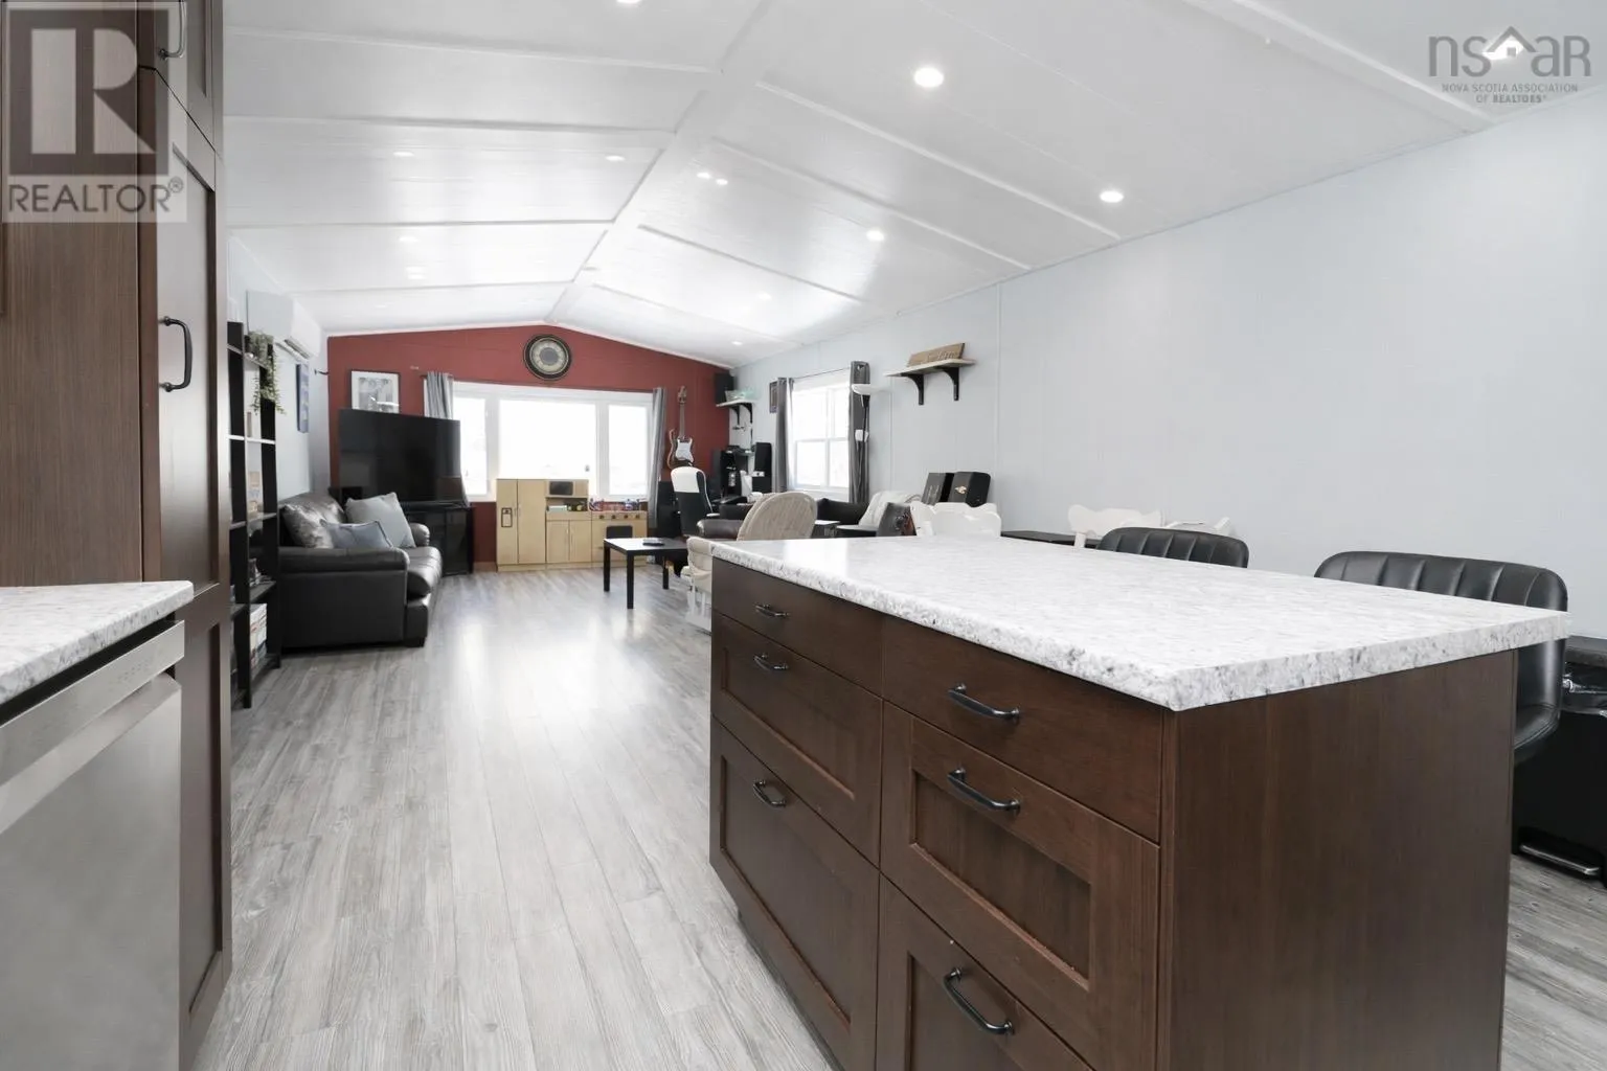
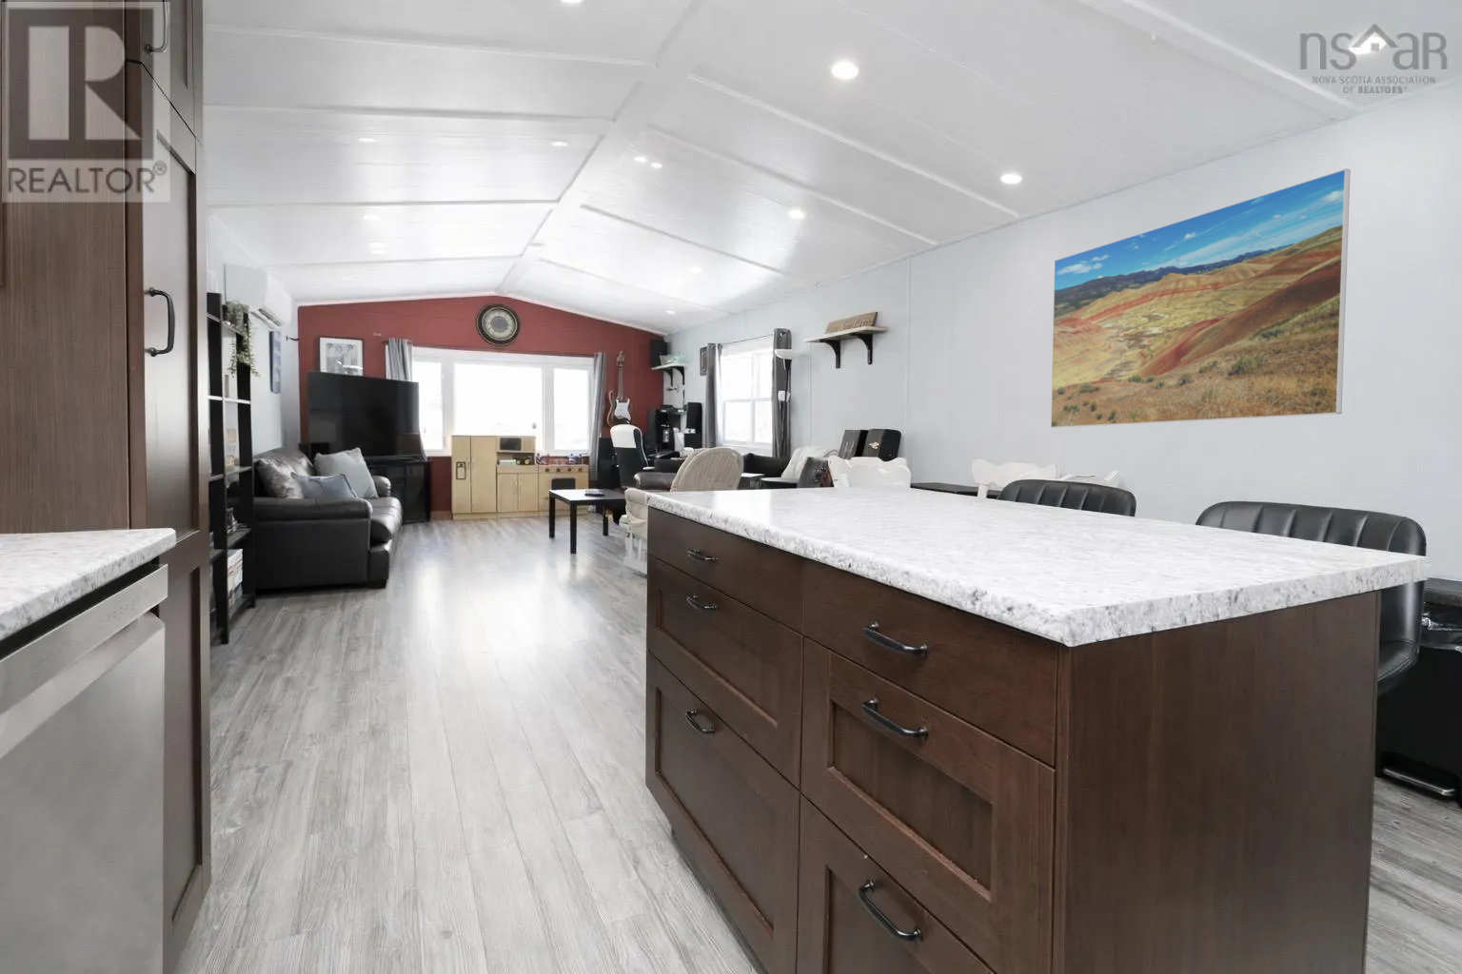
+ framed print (1172, 323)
